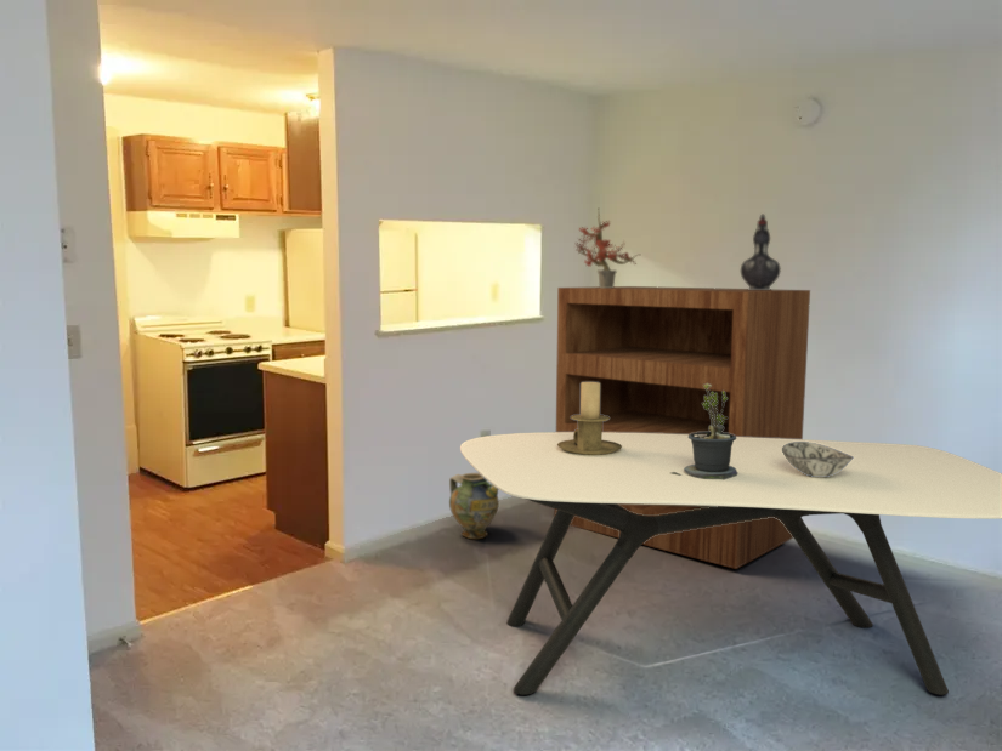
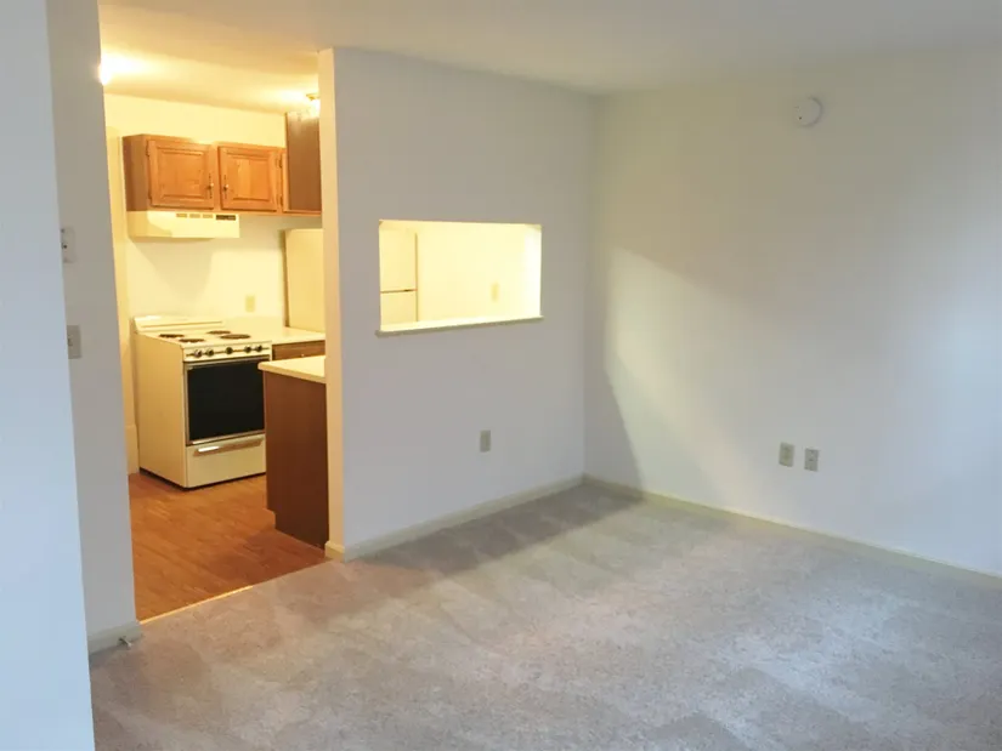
- potted plant (709, 427)
- bookshelf (677, 410)
- dining table (712, 525)
- decorative vase (760, 251)
- decorative bowl (816, 461)
- ceramic jug (475, 505)
- potted plant (604, 246)
- candle holder (589, 415)
